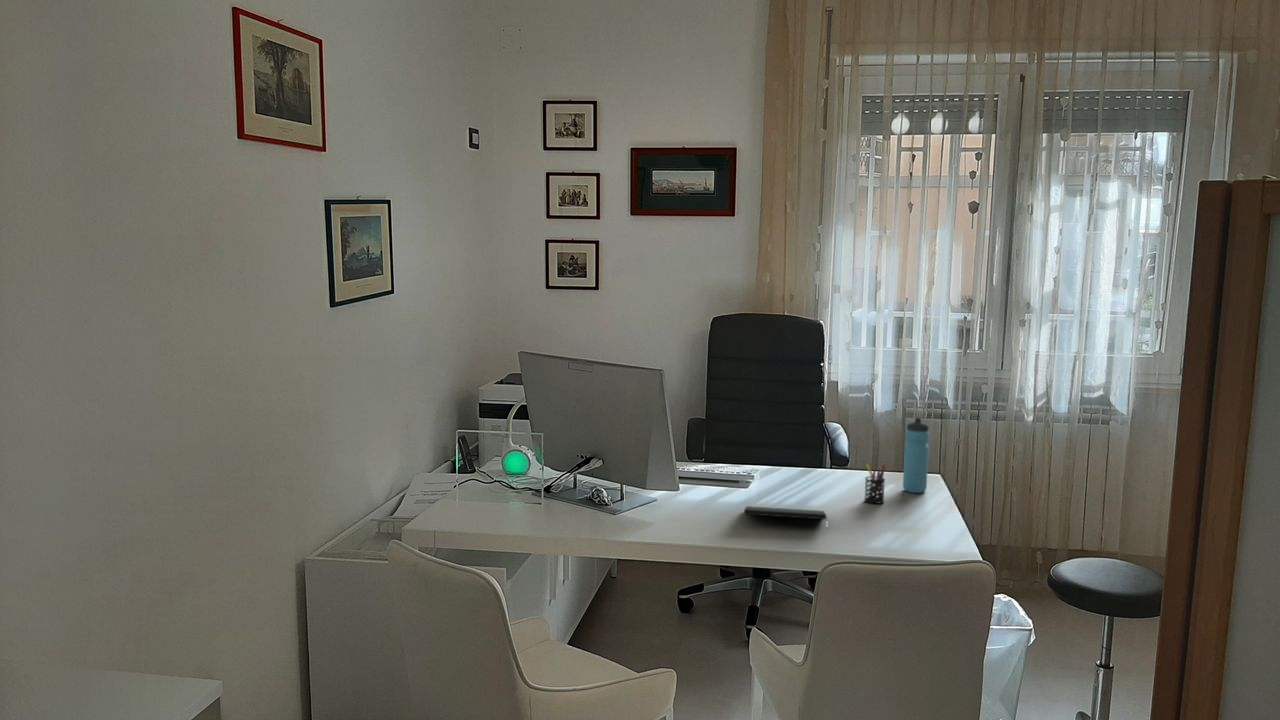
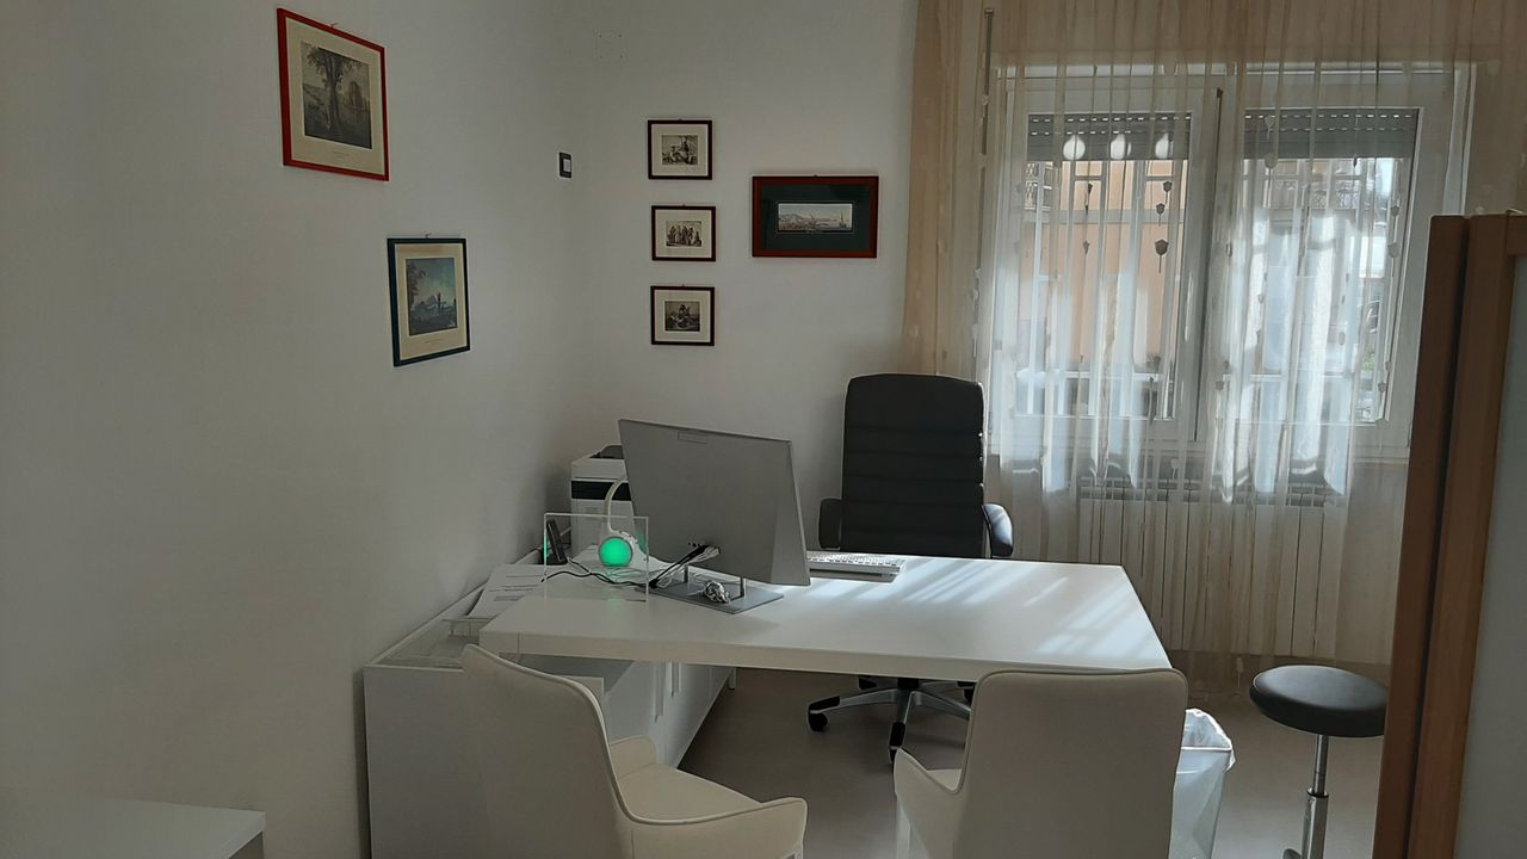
- pen holder (877, 481)
- notepad (784, 512)
- water bottle (916, 454)
